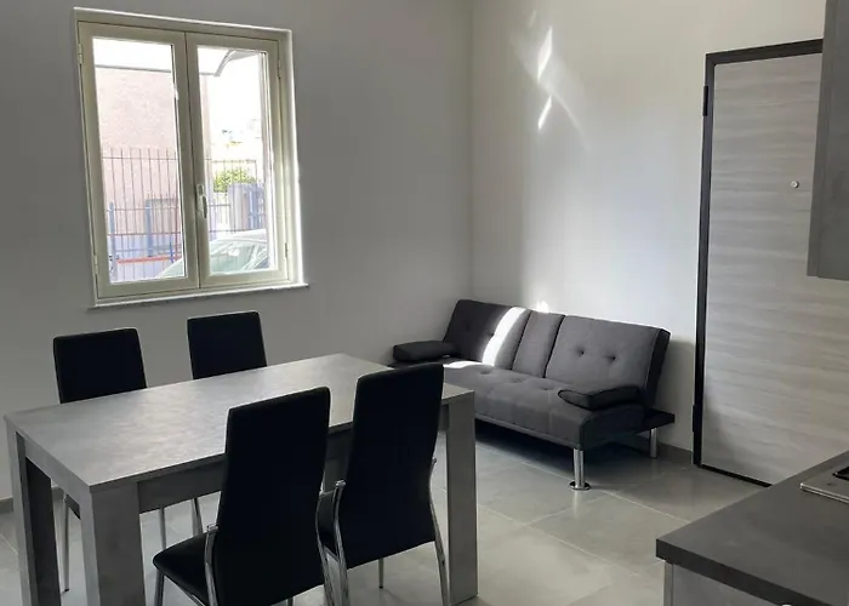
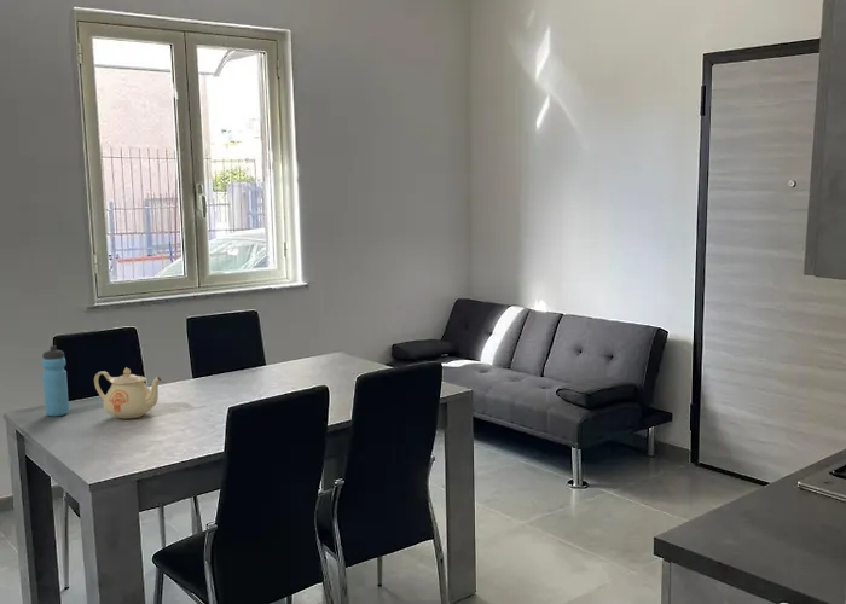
+ teapot (128, 390)
+ water bottle (54, 379)
